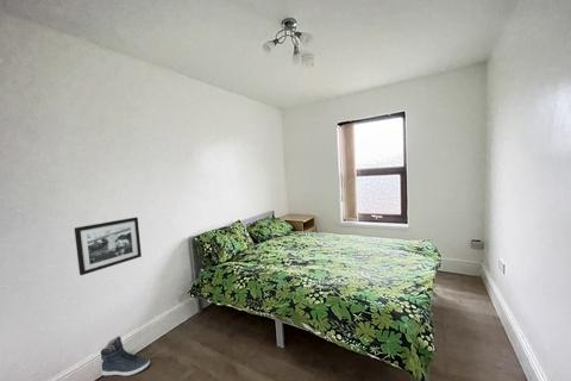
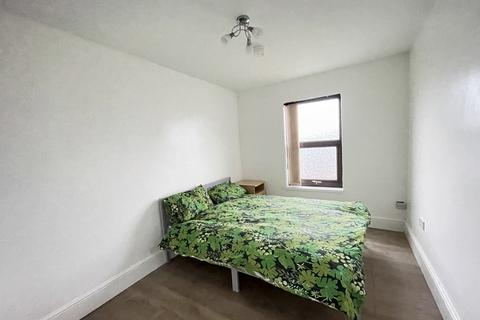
- picture frame (111, 243)
- sneaker (124, 354)
